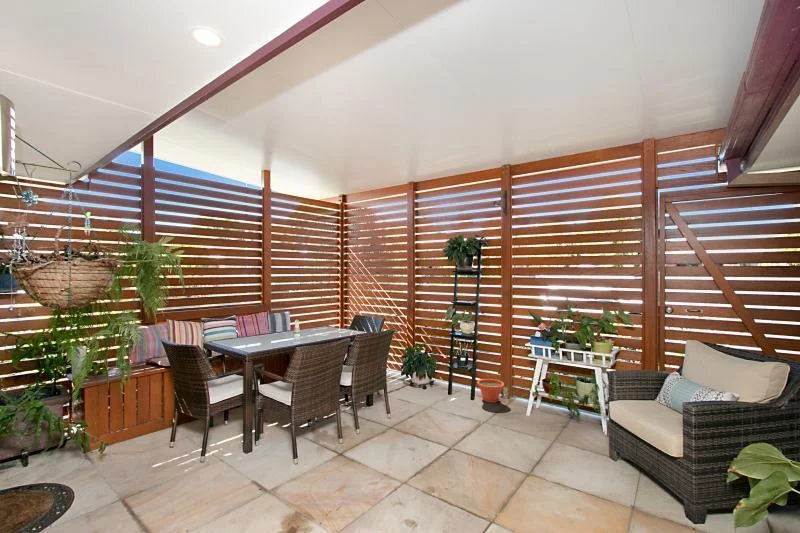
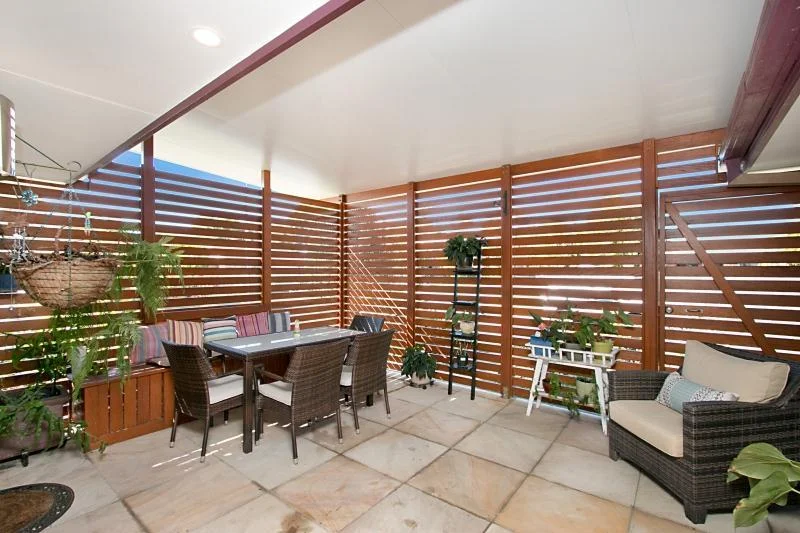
- plant pot (490, 391)
